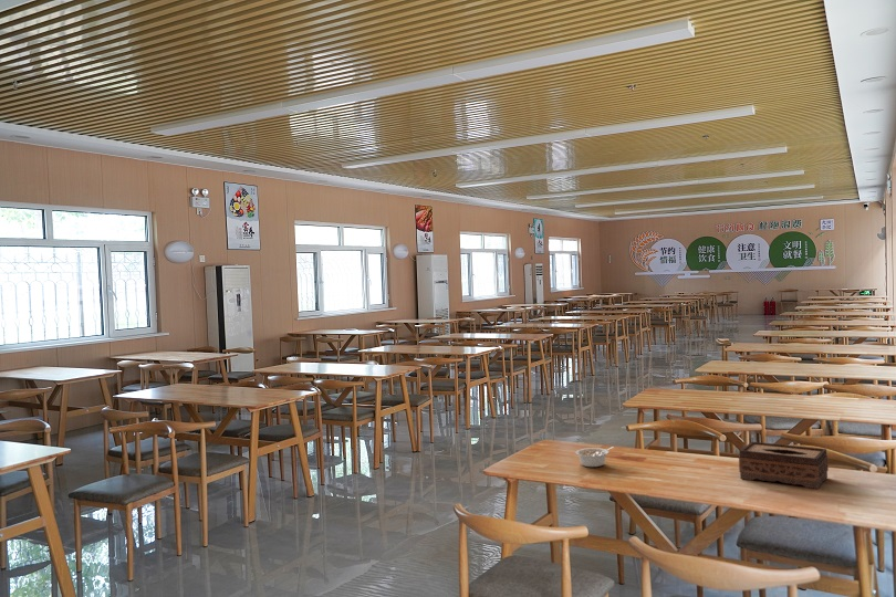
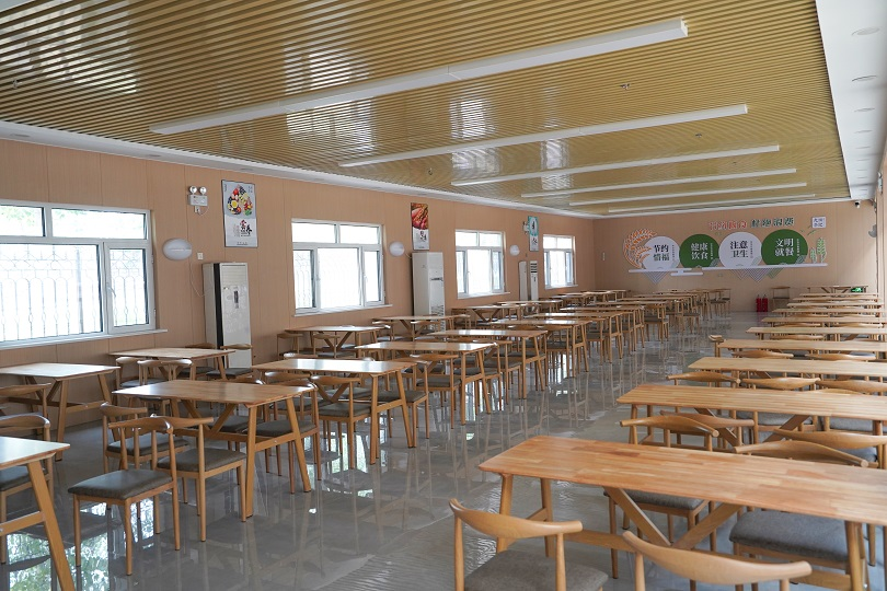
- legume (593, 455)
- tissue box (783, 463)
